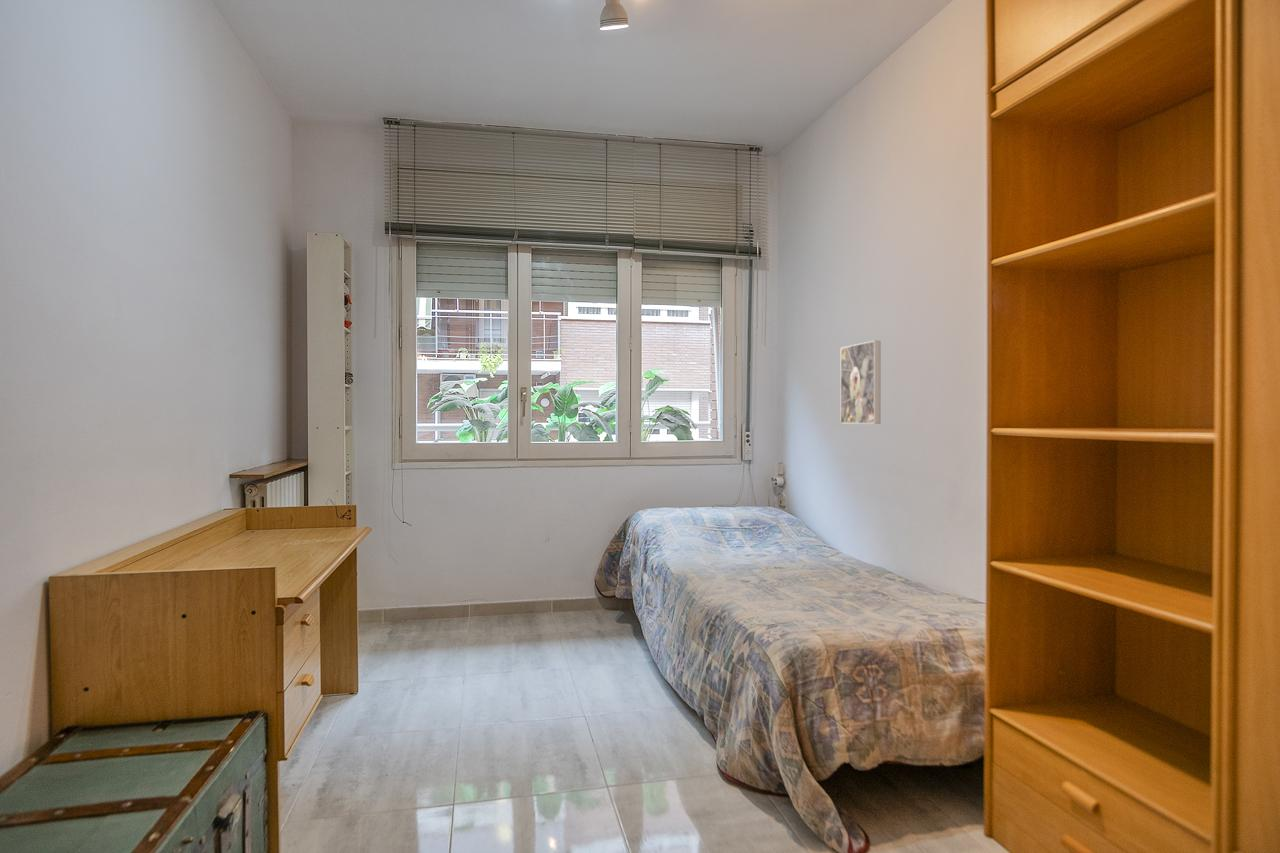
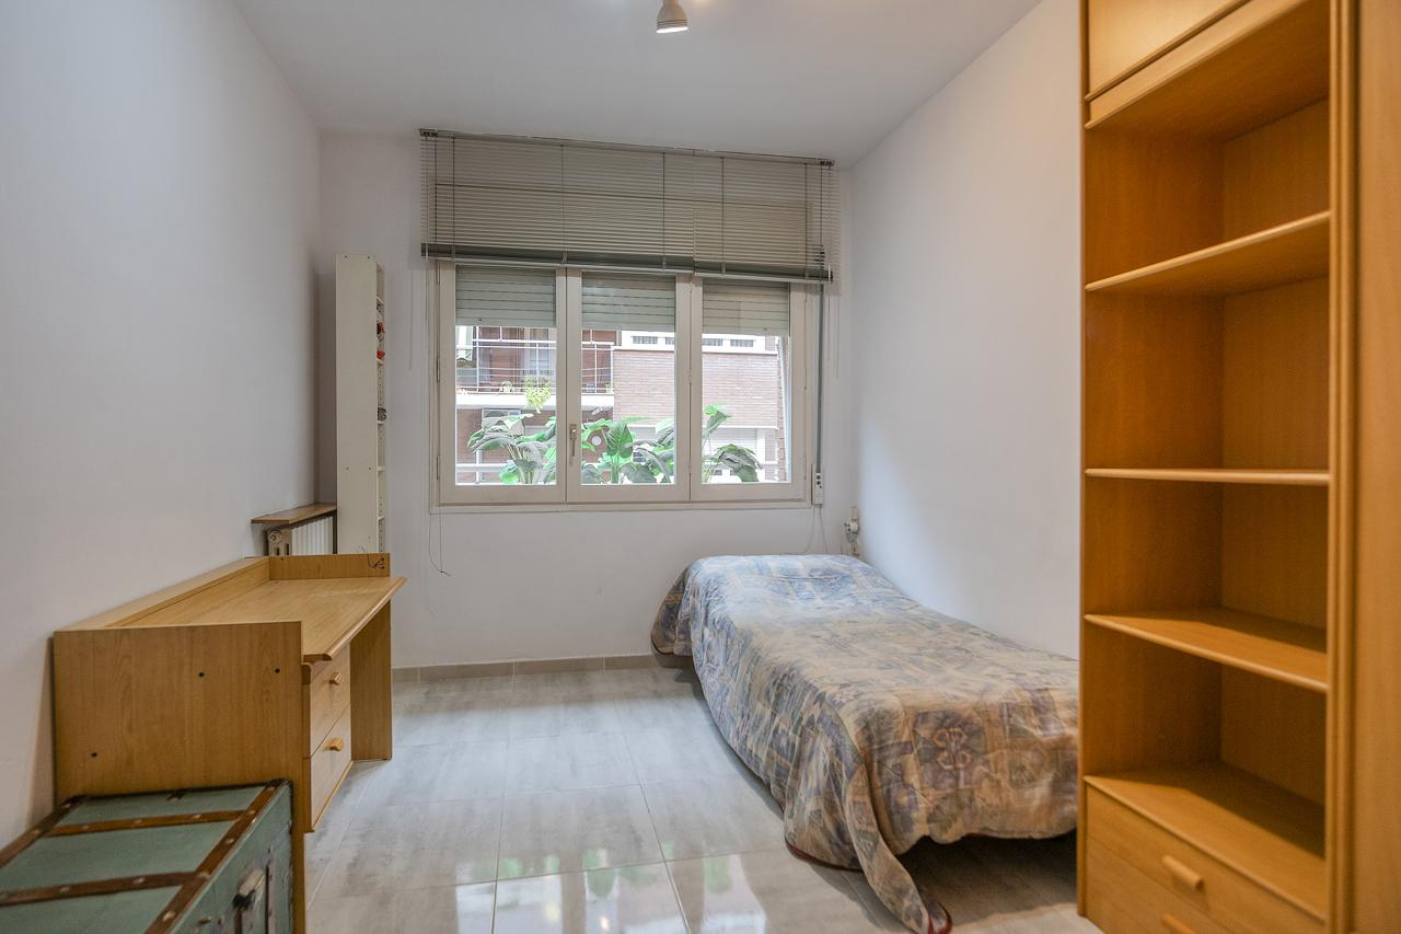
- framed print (859, 384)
